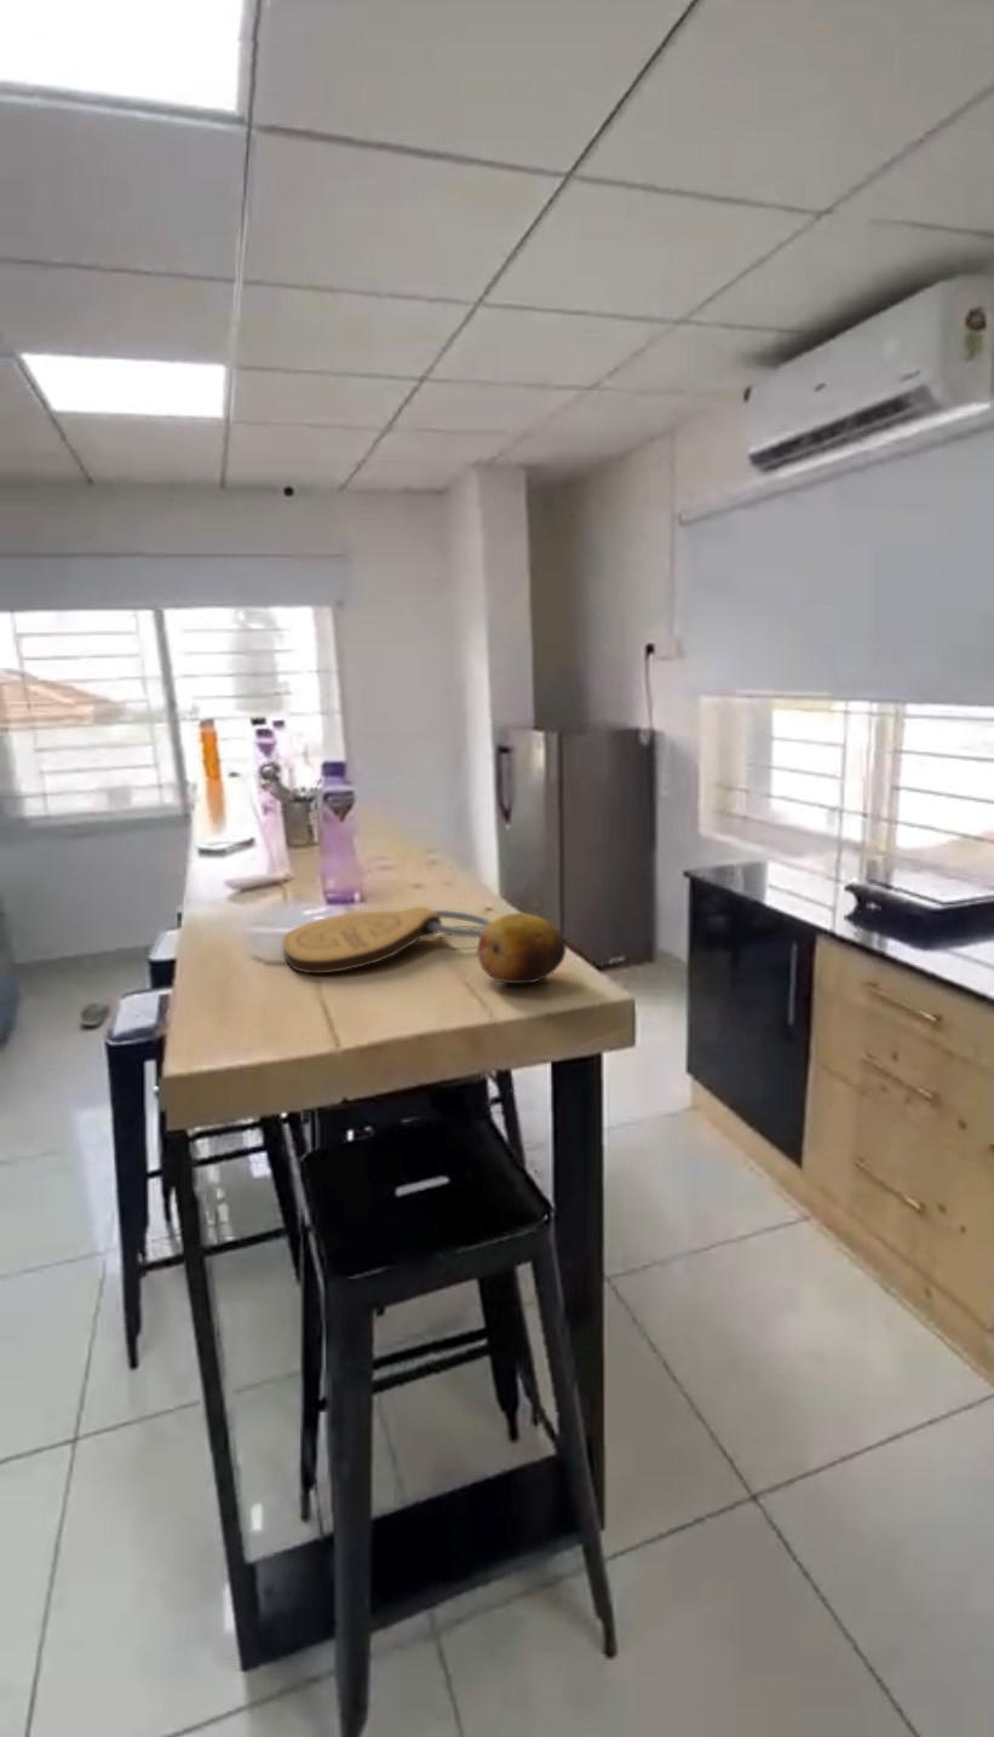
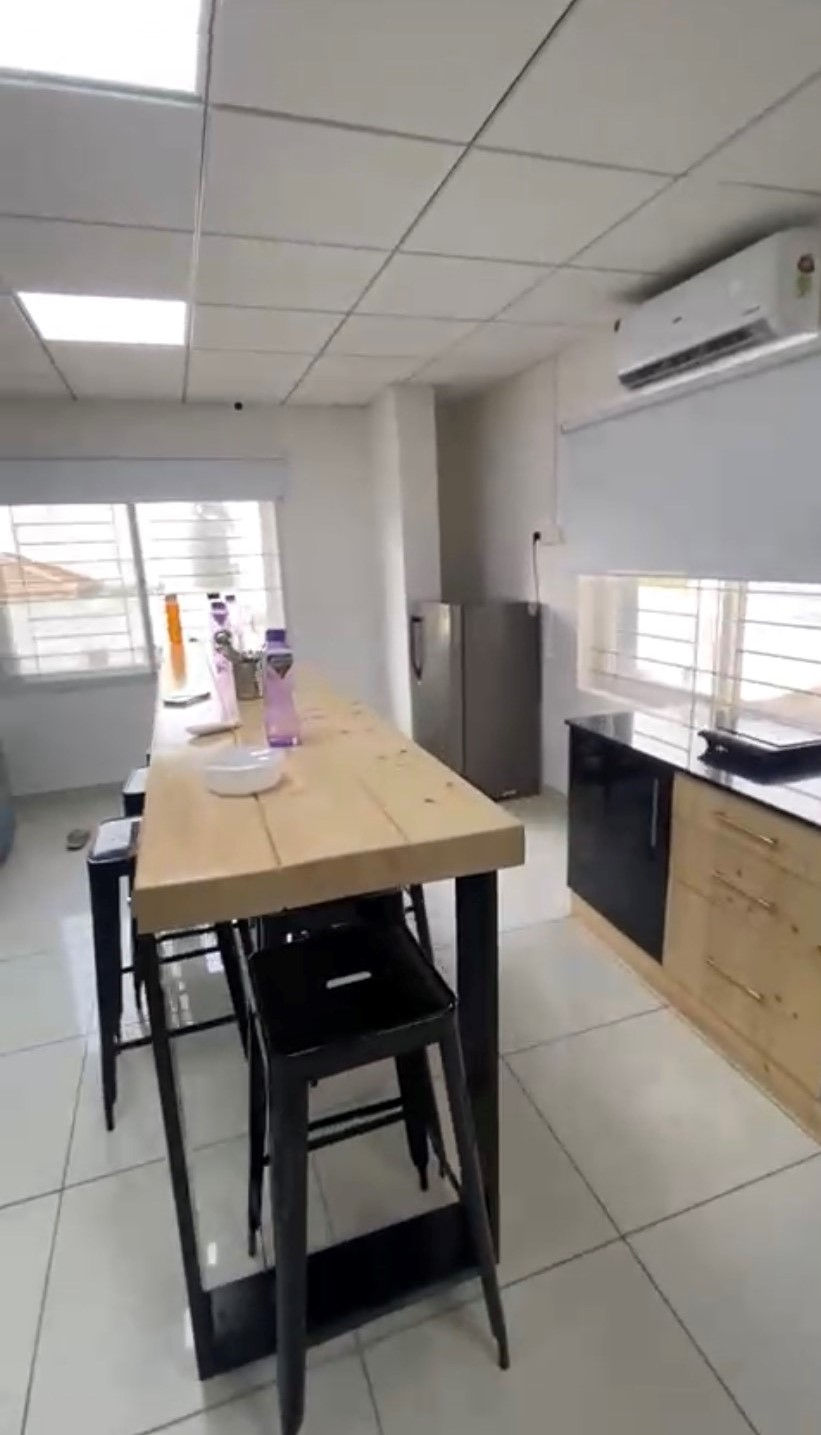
- fruit (522, 947)
- key chain (392, 928)
